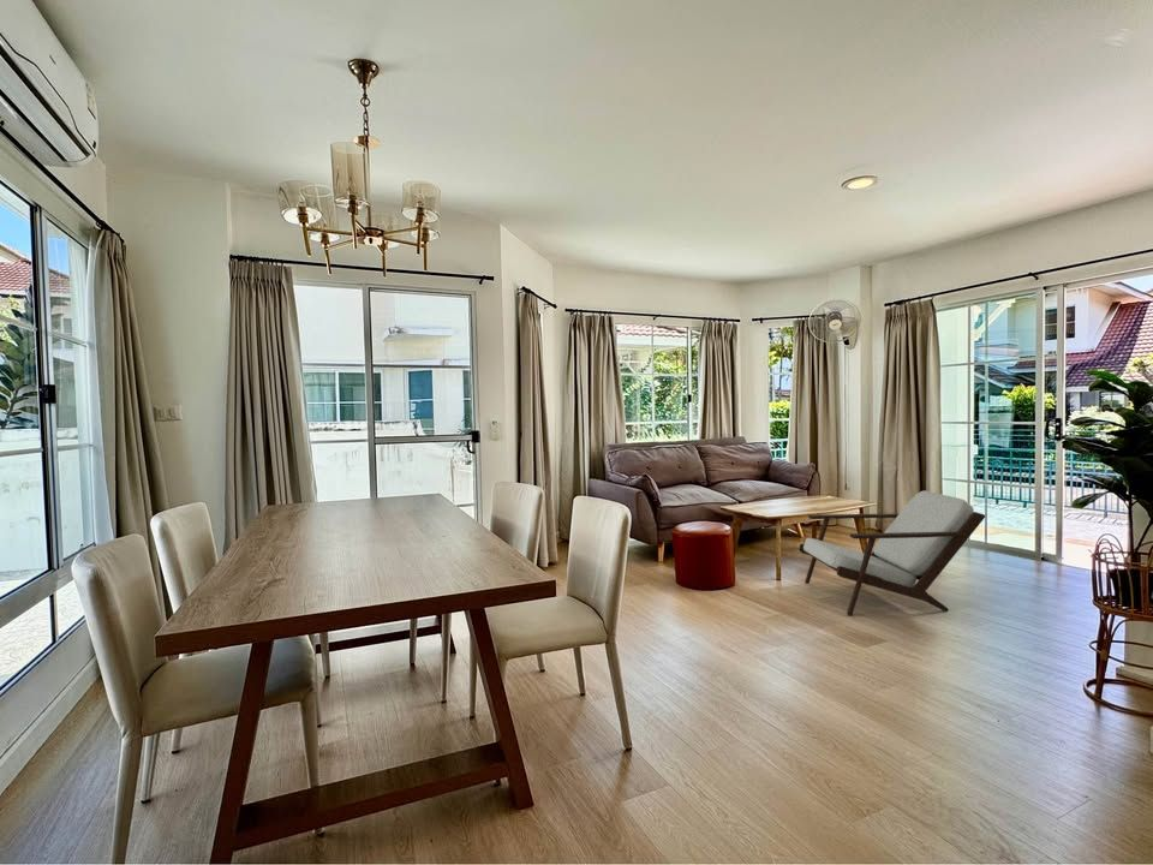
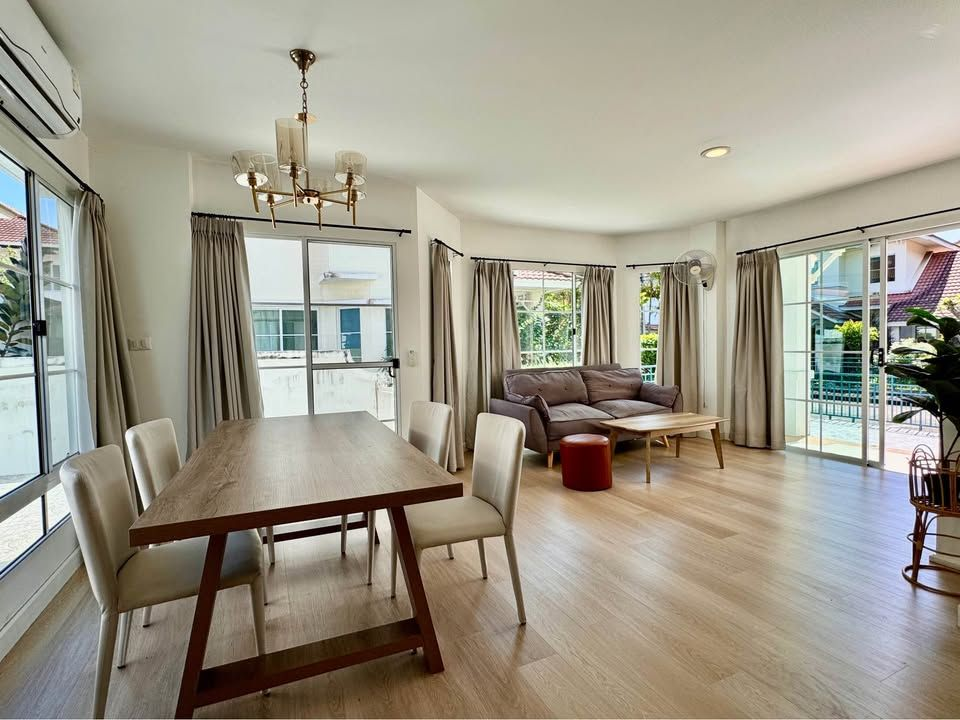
- armchair (883, 545)
